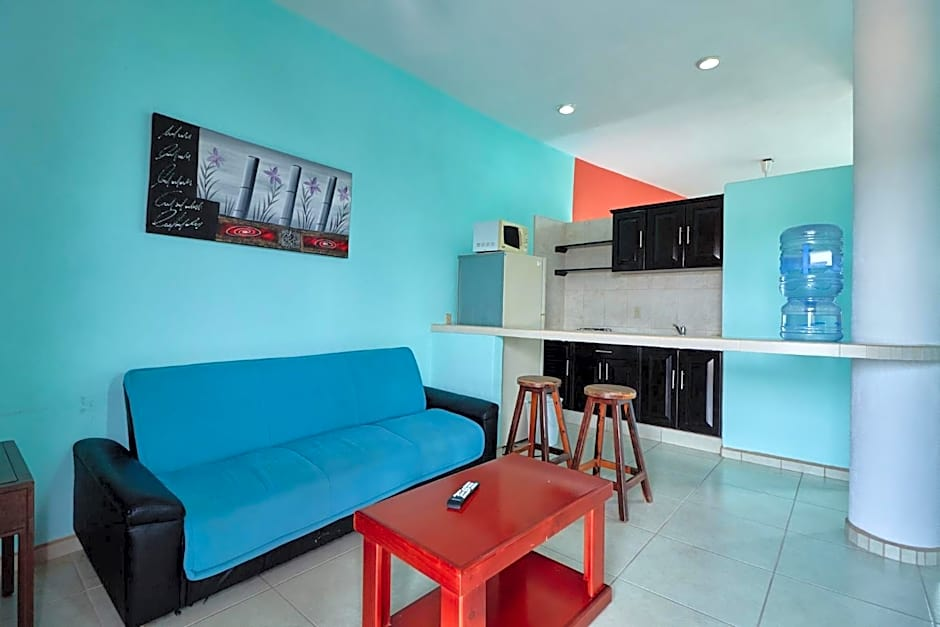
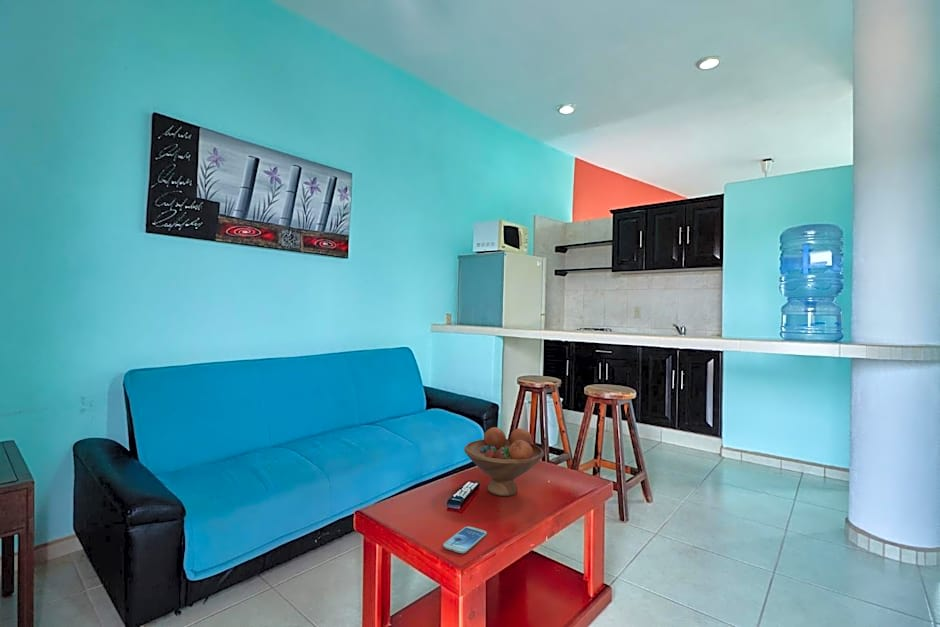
+ smartphone (465, 539)
+ fruit bowl (503, 461)
